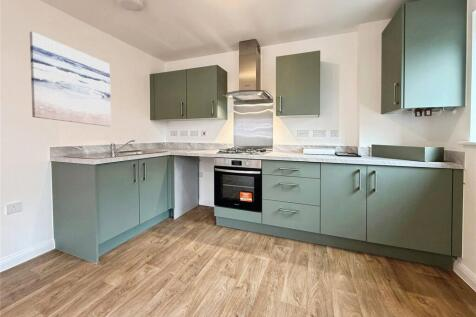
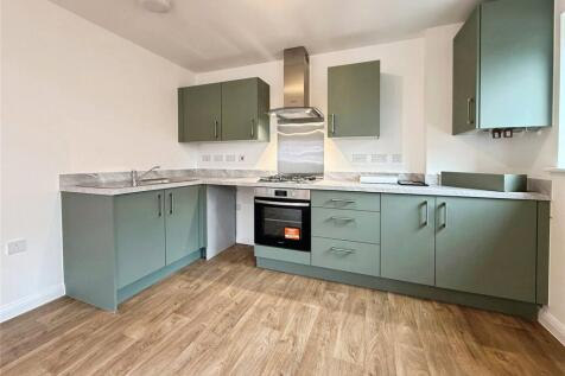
- wall art (75, 86)
